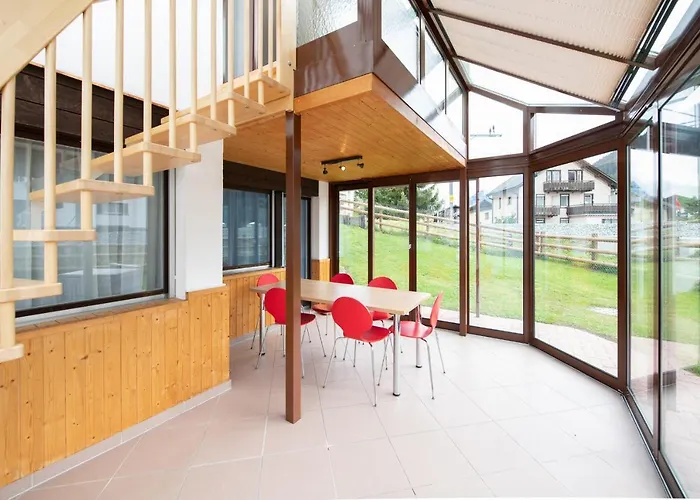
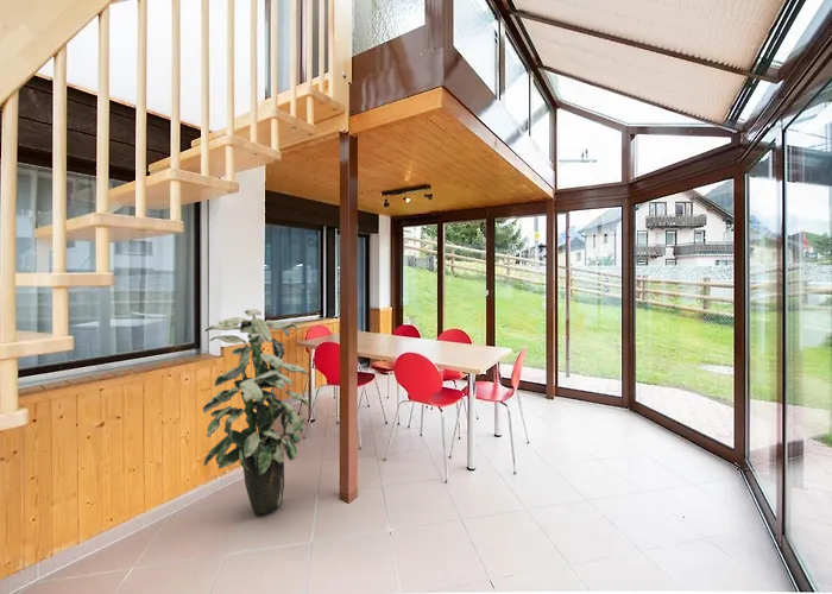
+ indoor plant (256, 407)
